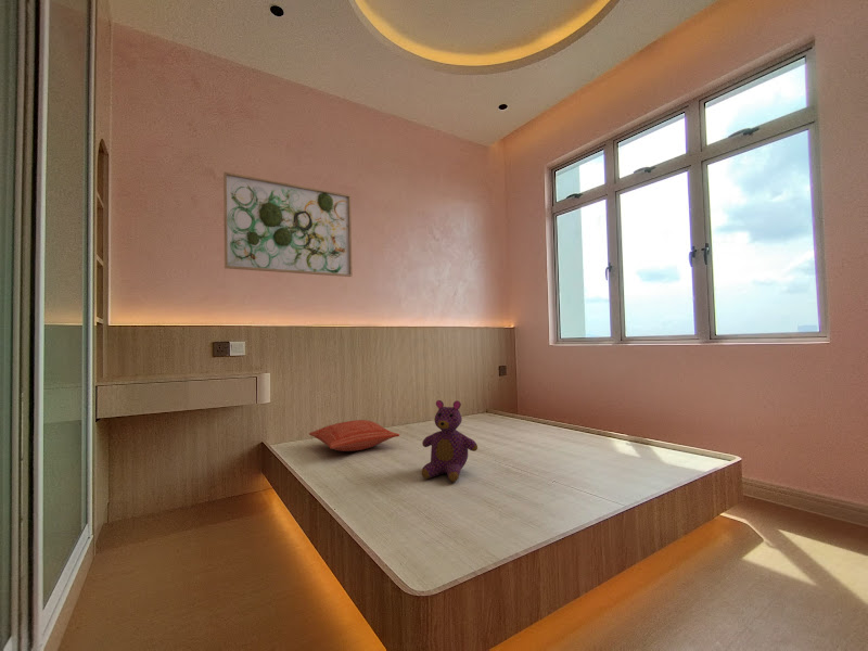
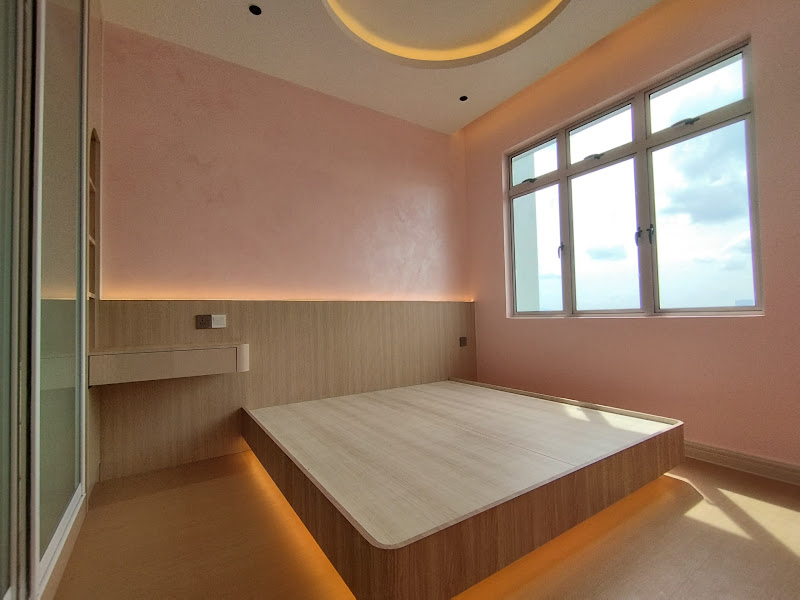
- teddy bear (445, 437)
- pillow (353, 434)
- wall art (293, 228)
